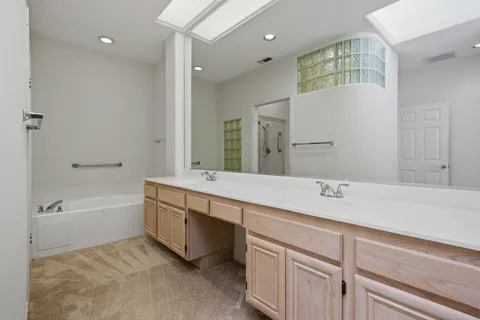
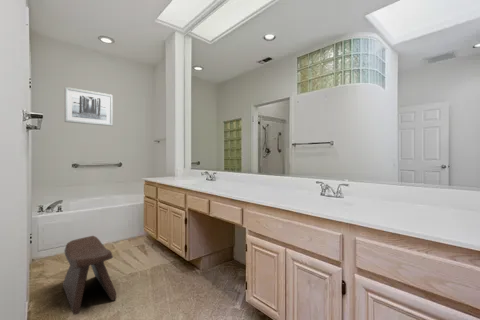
+ stool (88, 269)
+ wall art (90, 107)
